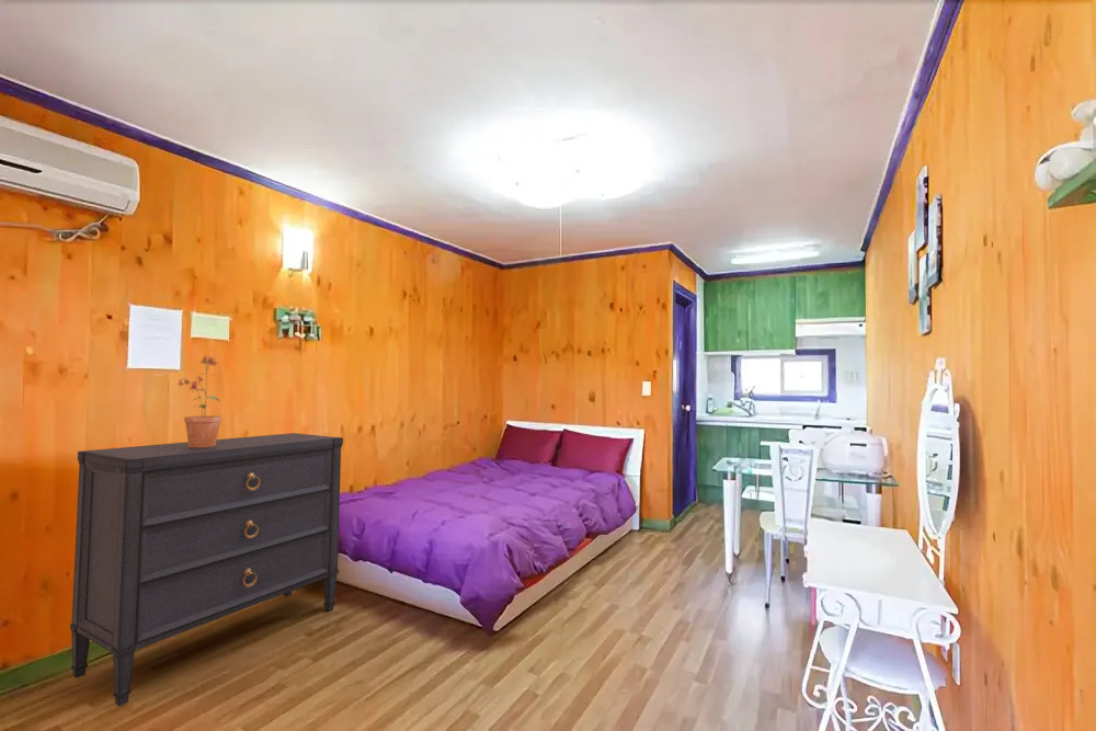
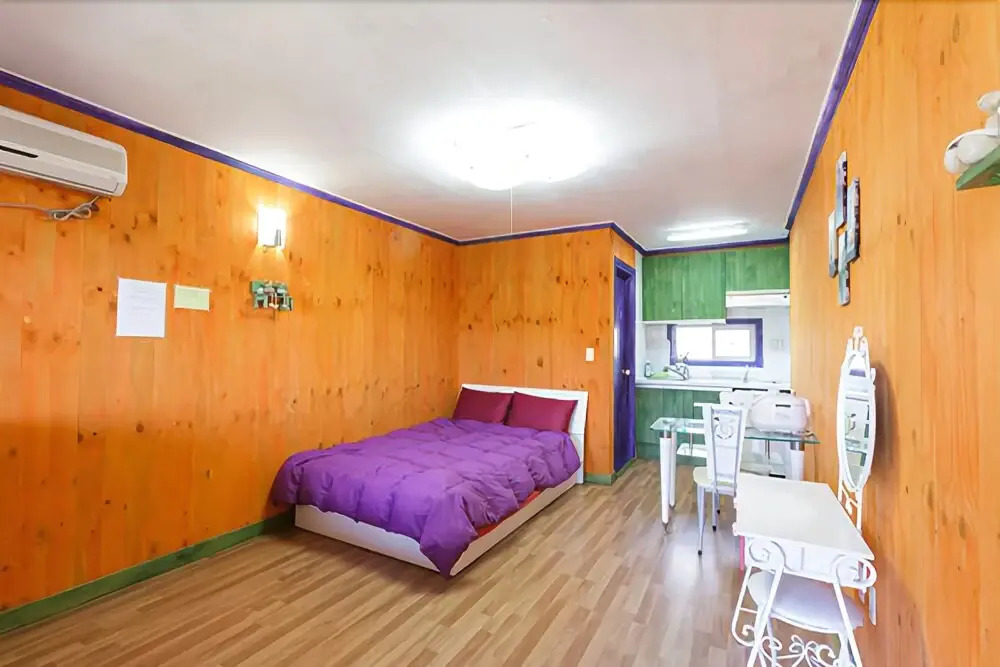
- dresser (225, 540)
- potted plant (199, 400)
